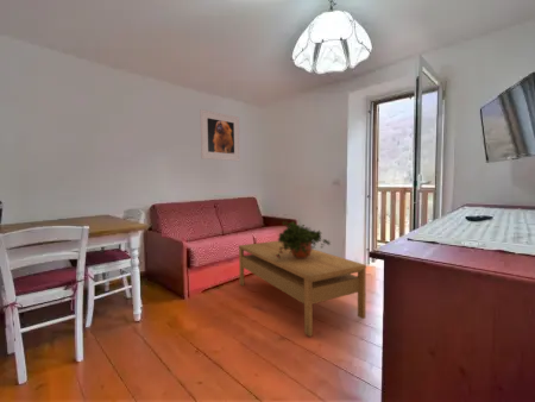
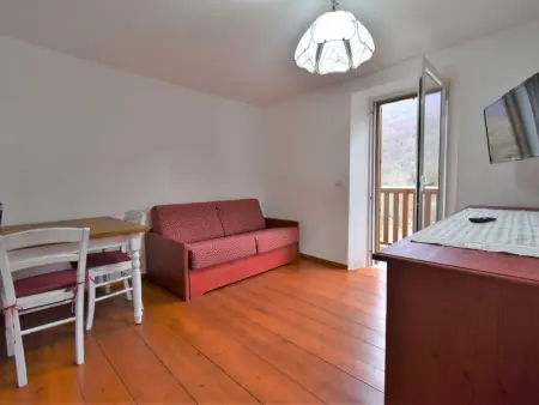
- potted plant (300, 239)
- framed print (221, 137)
- coffee table (292, 276)
